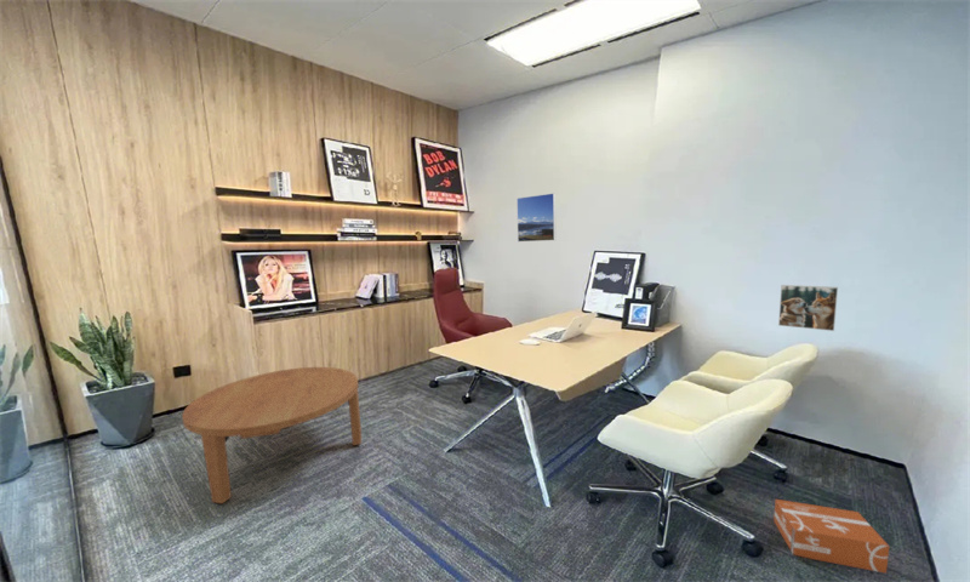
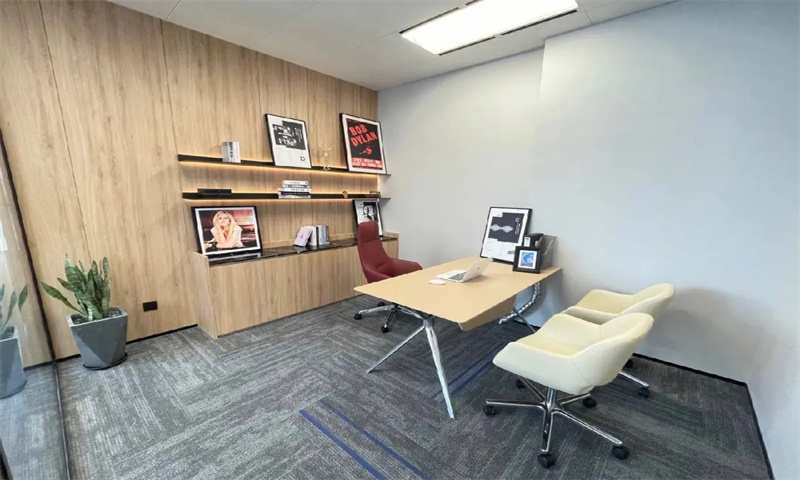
- cardboard box (826, 532)
- coffee table (281, 423)
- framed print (535, 218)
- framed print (806, 307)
